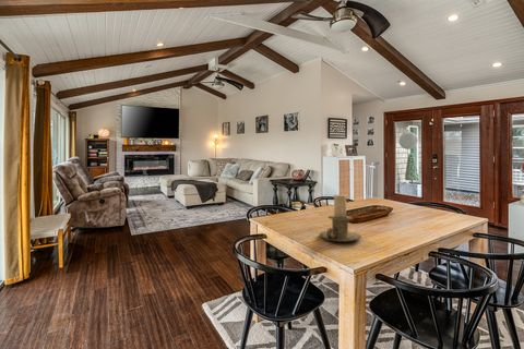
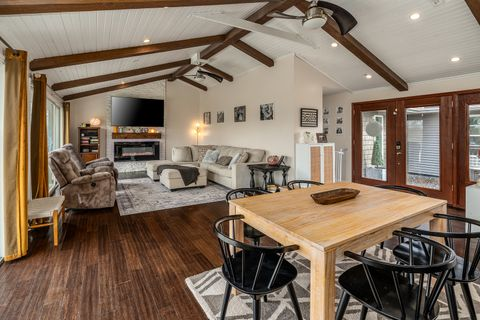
- candle holder (340, 216)
